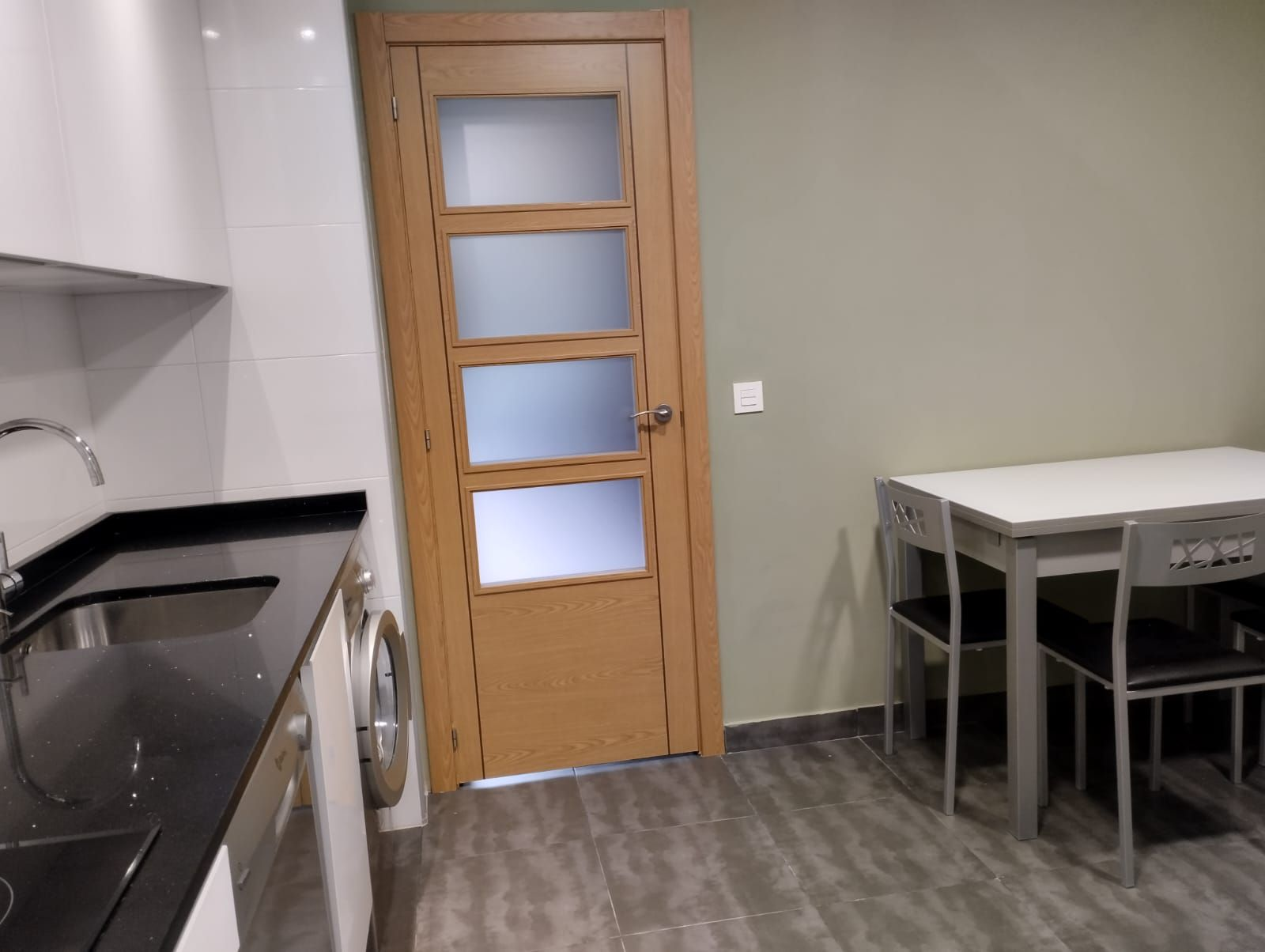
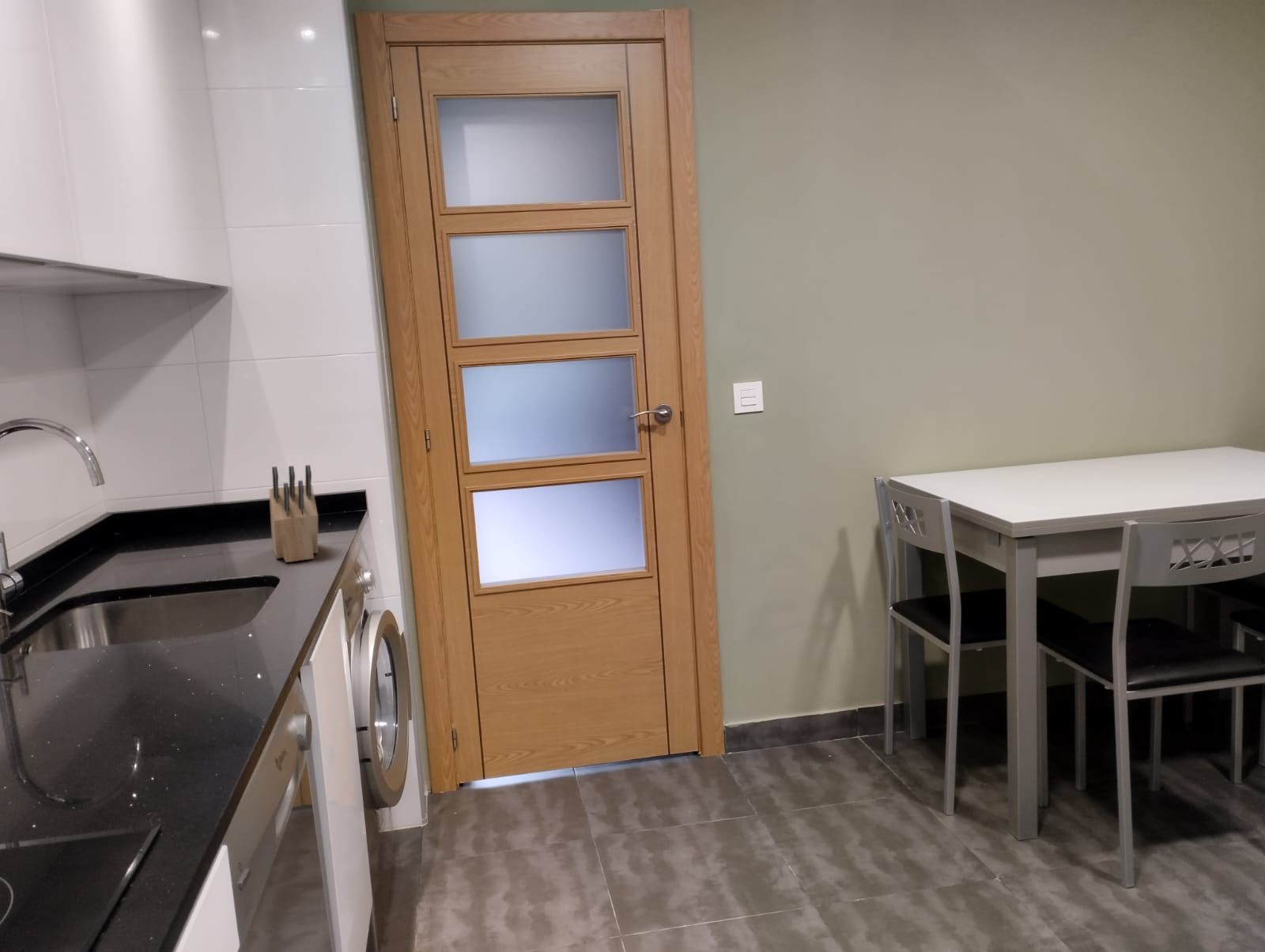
+ knife block (292, 508)
